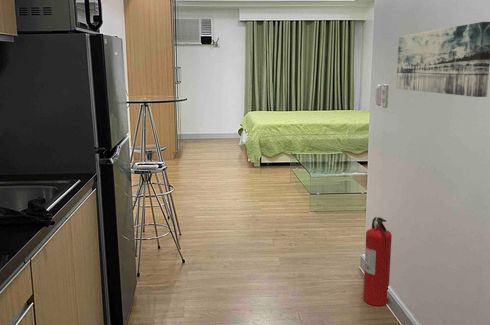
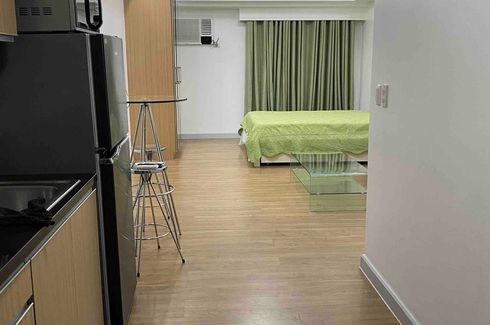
- wall art (435, 61)
- fire extinguisher (377, 258)
